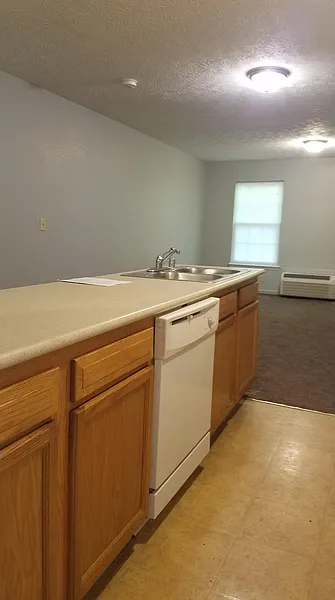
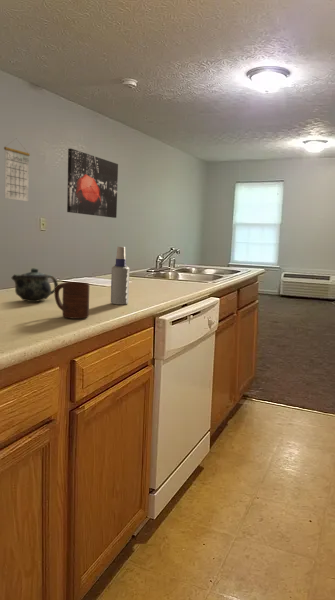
+ wall art (94, 186)
+ spray bottle (120, 275)
+ cup (71, 300)
+ calendar (17, 169)
+ chinaware (35, 284)
